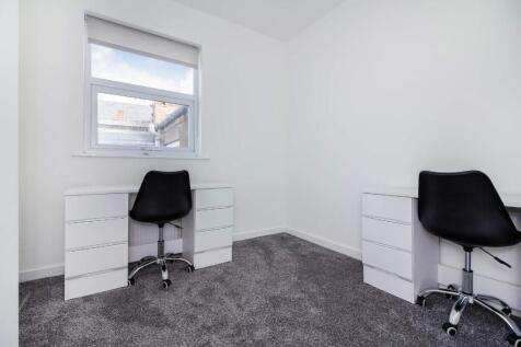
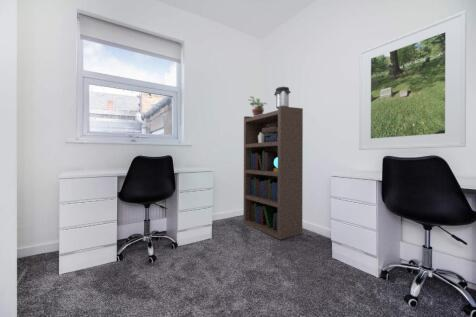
+ potted plant (257, 107)
+ bookshelf (270, 167)
+ vessel (282, 105)
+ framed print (403, 91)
